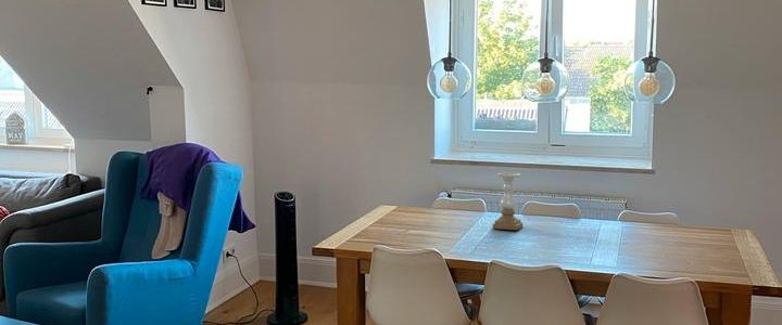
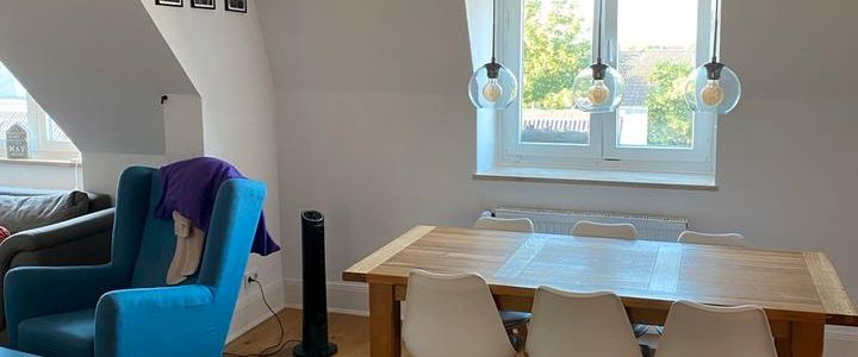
- candle holder (507, 200)
